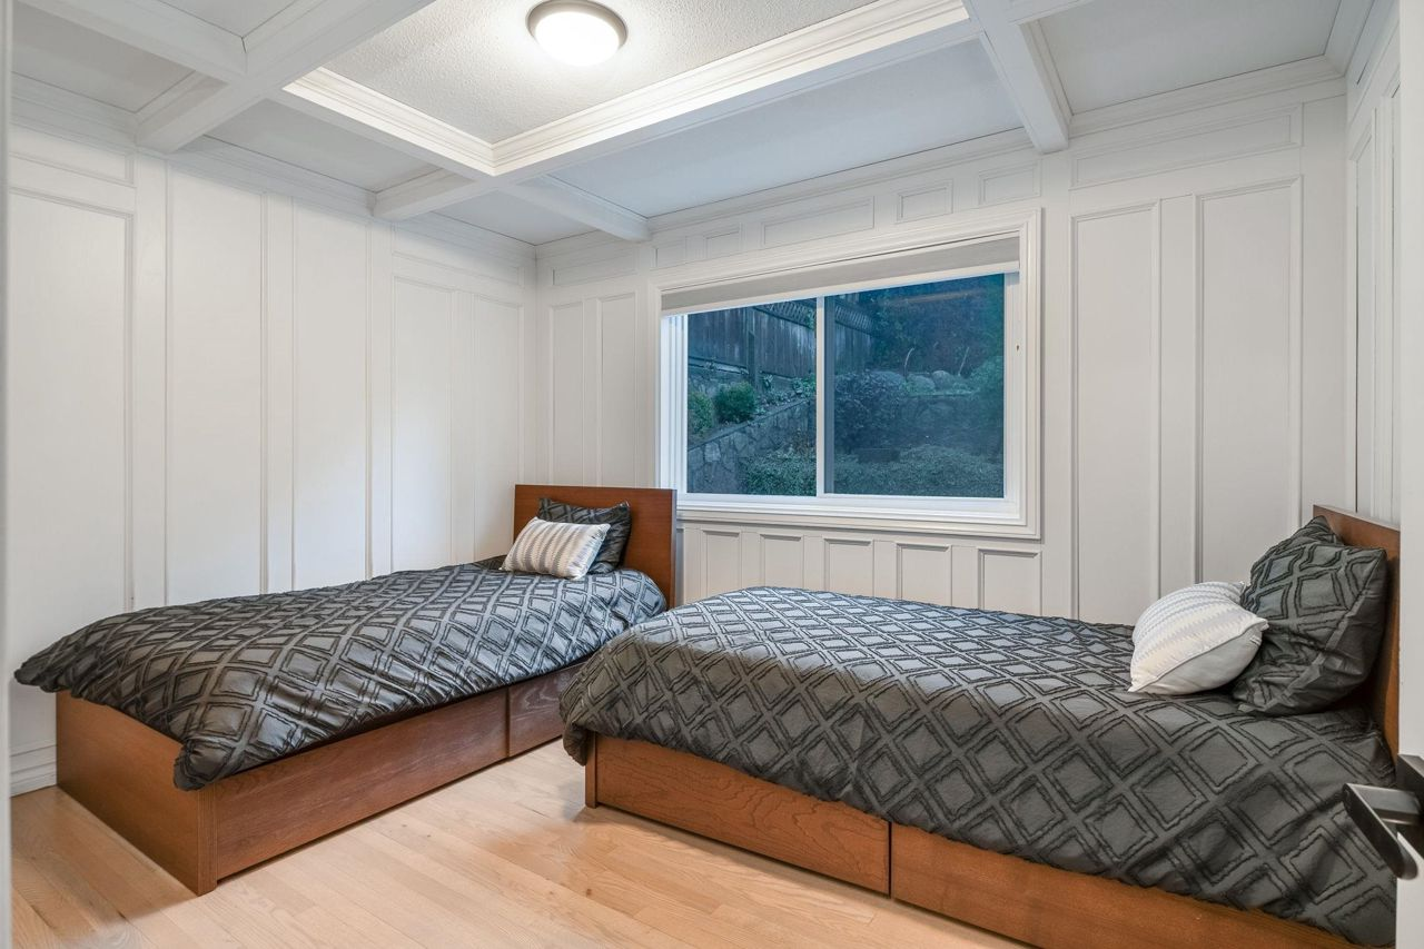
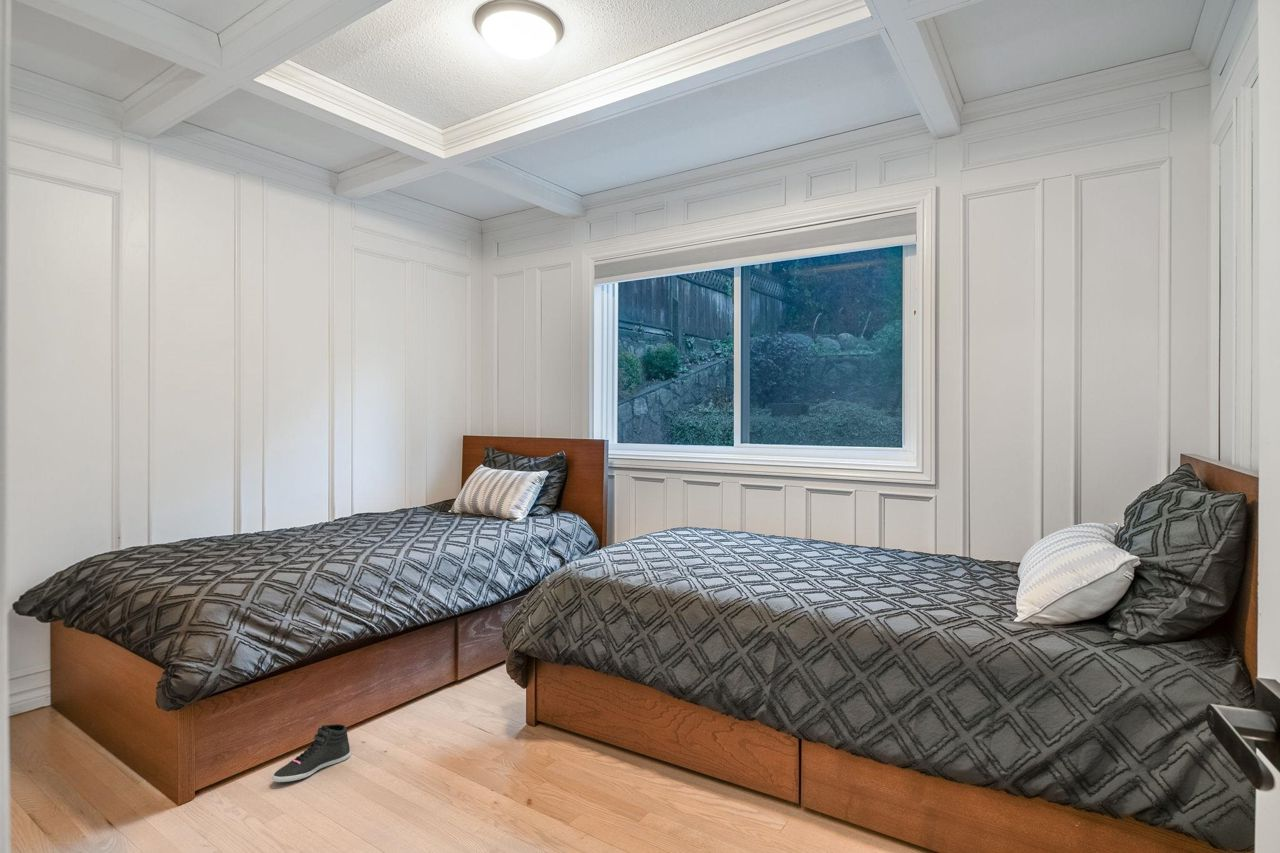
+ sneaker (311, 749)
